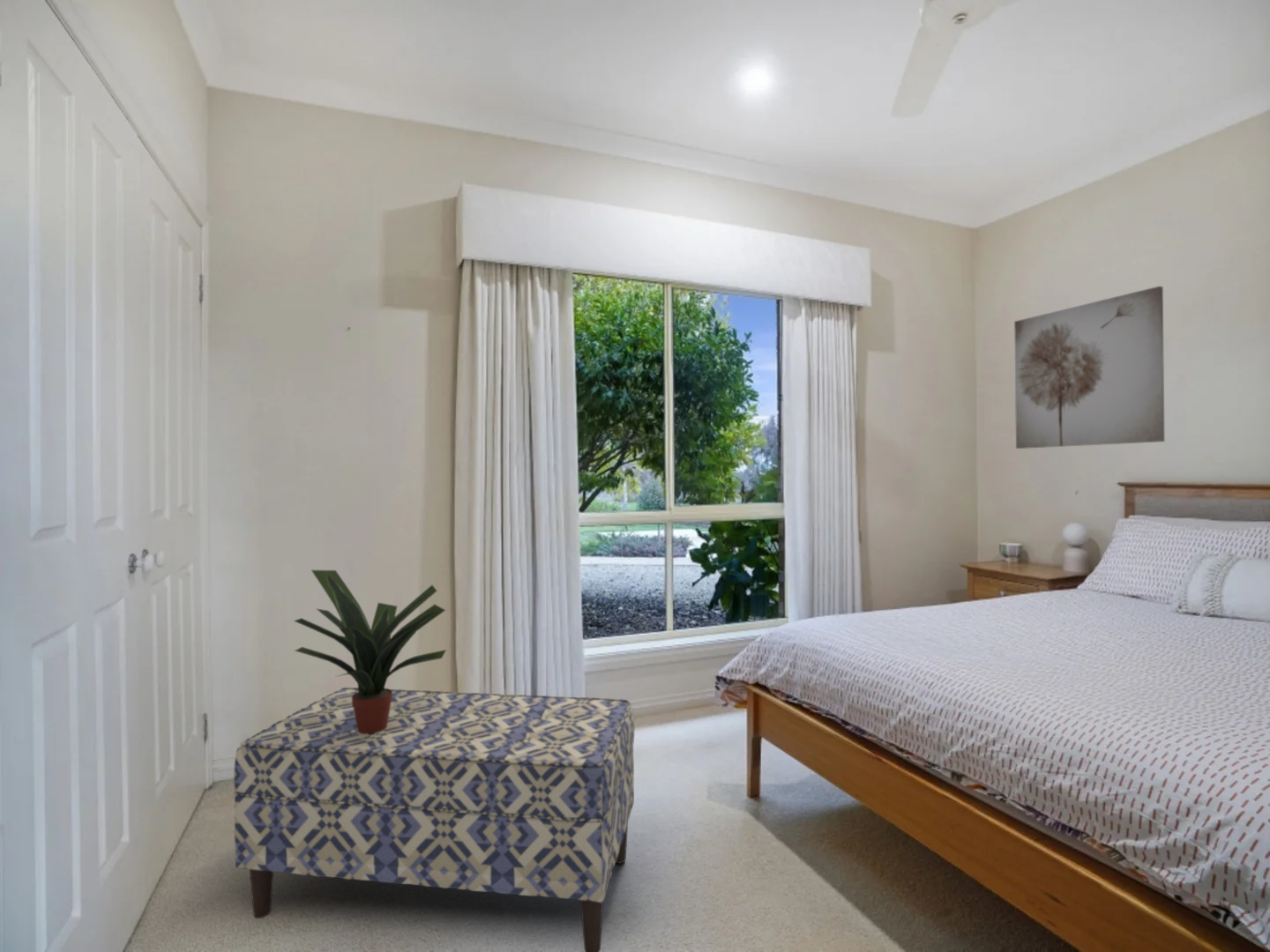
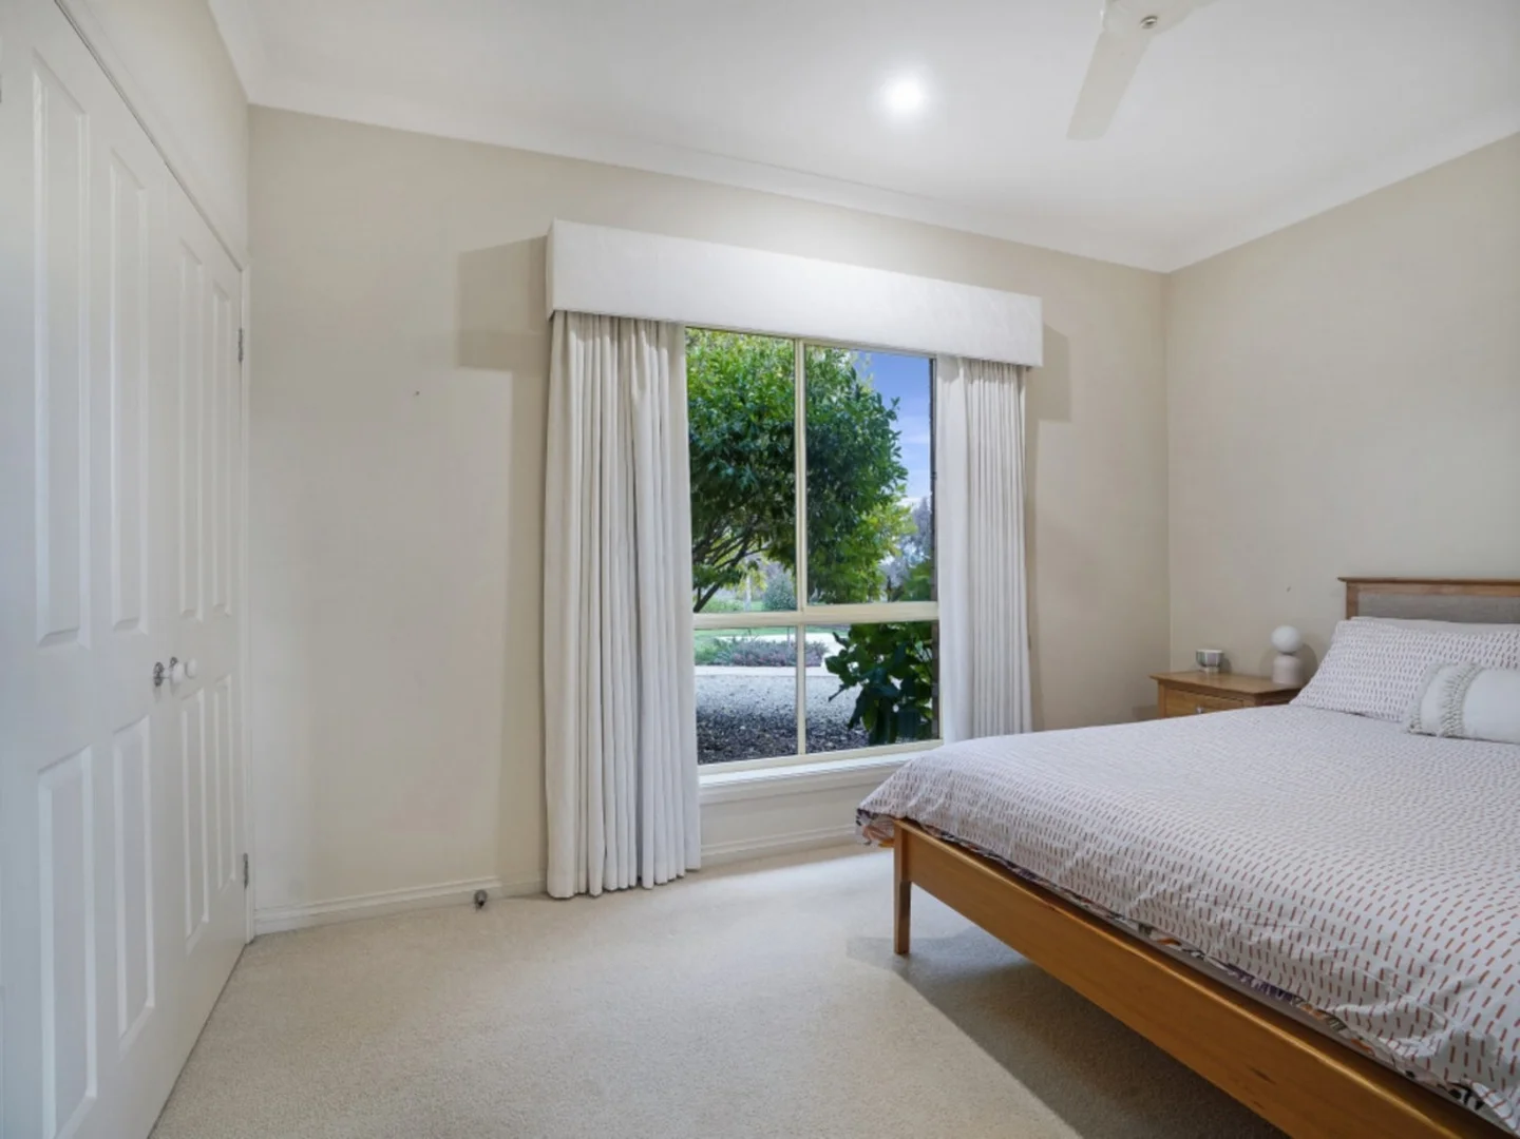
- bench (451, 802)
- potted plant (370, 648)
- wall art (1082, 376)
